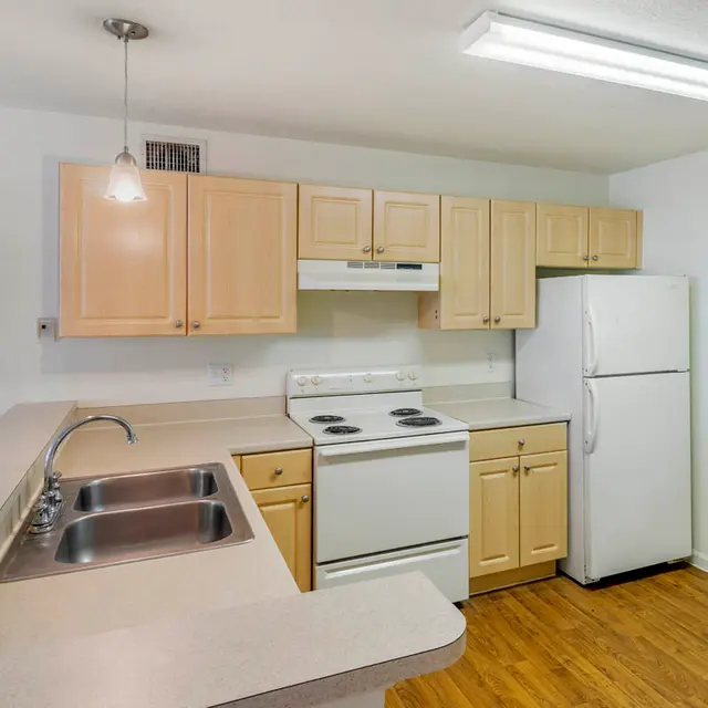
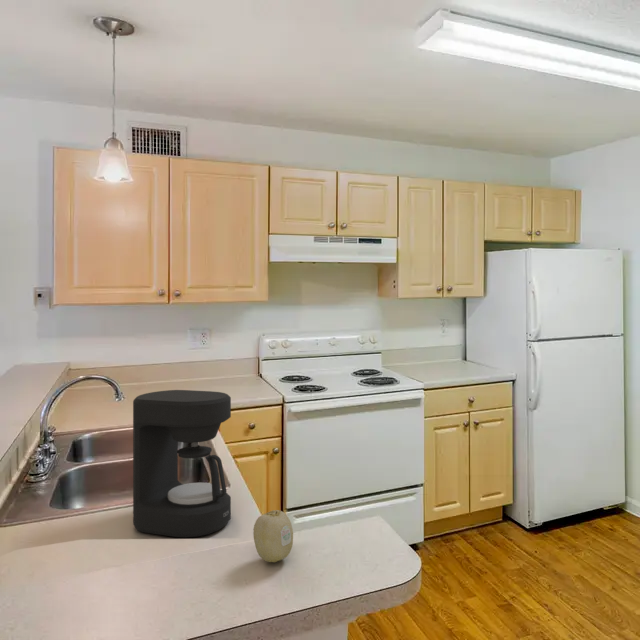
+ coffee maker (184, 457)
+ fruit (273, 536)
